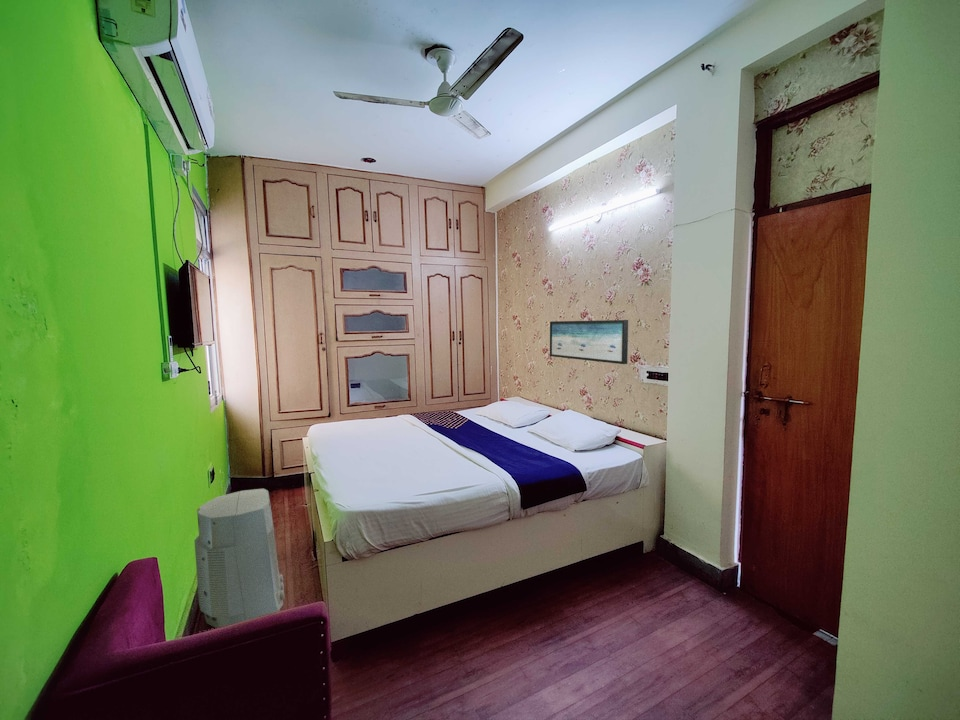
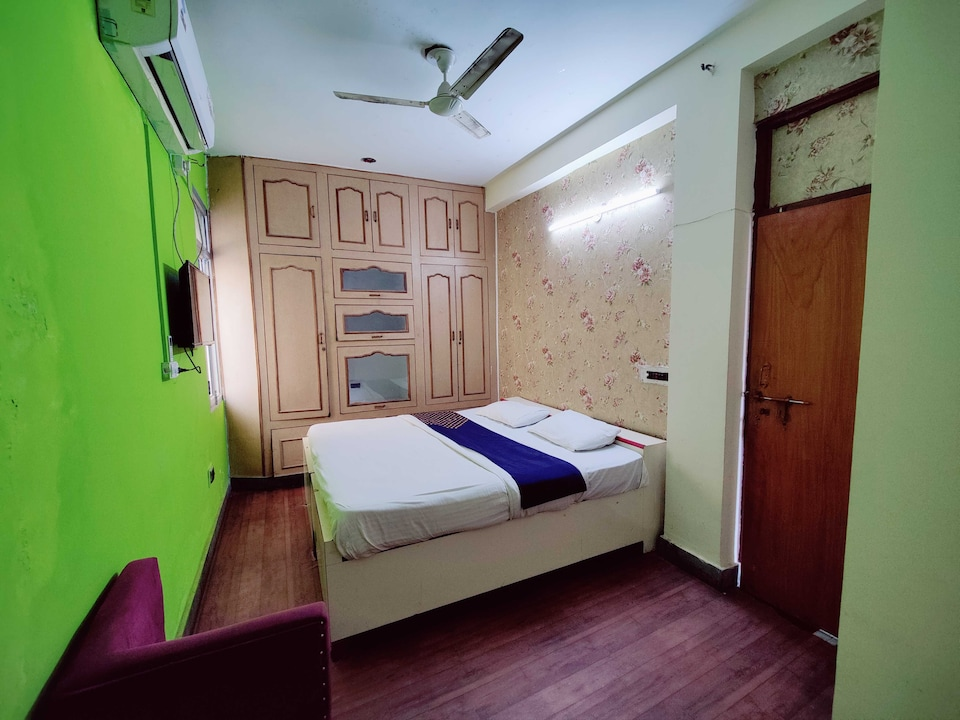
- air purifier (240, 554)
- wall art (584, 340)
